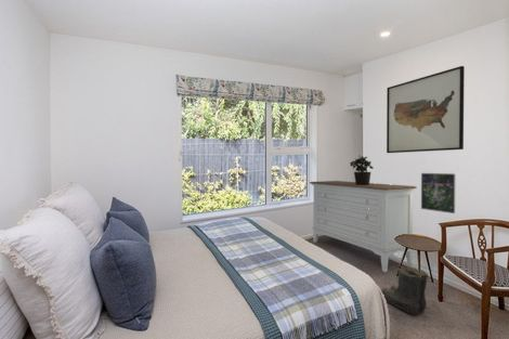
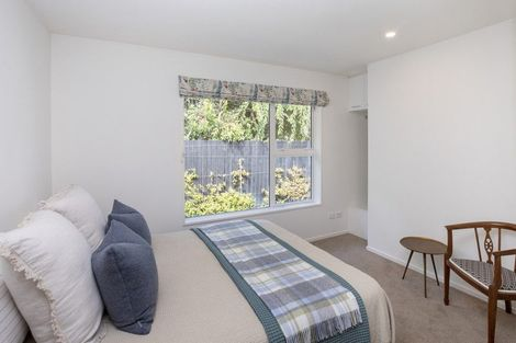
- boots (403, 285)
- dresser (355, 218)
- wall art (420, 115)
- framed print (436, 192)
- potted plant (361, 169)
